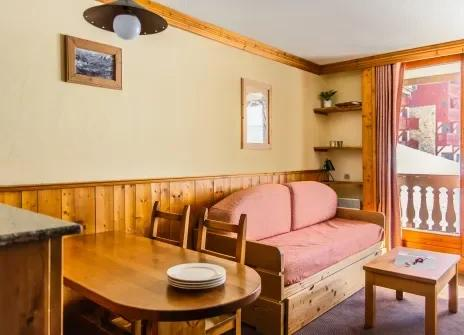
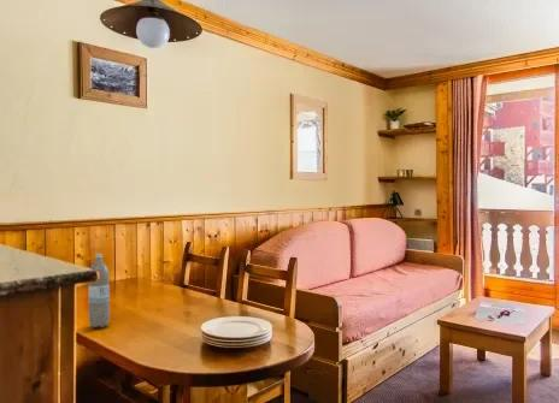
+ water bottle (99, 290)
